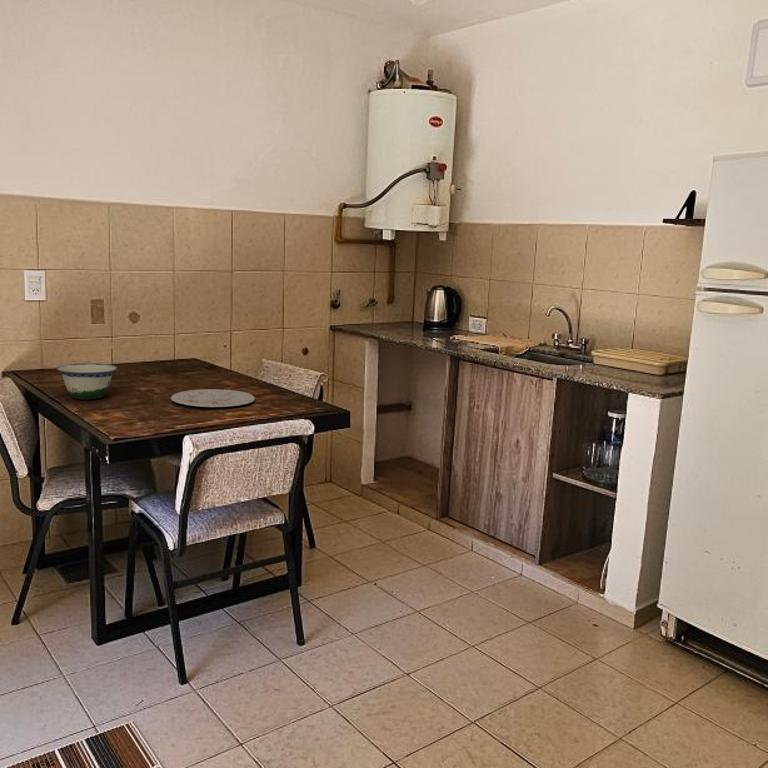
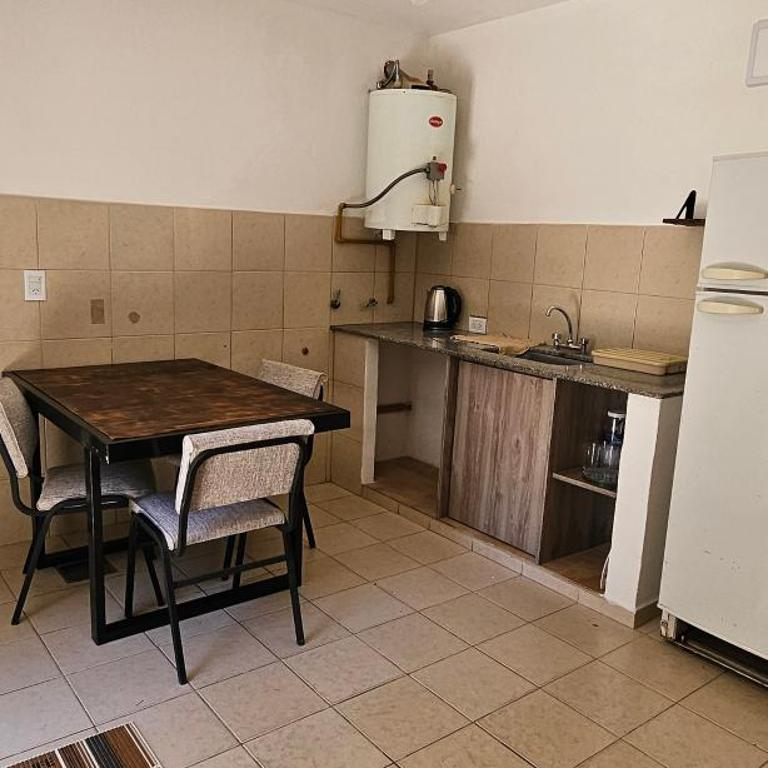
- bowl (88, 382)
- plate (213, 398)
